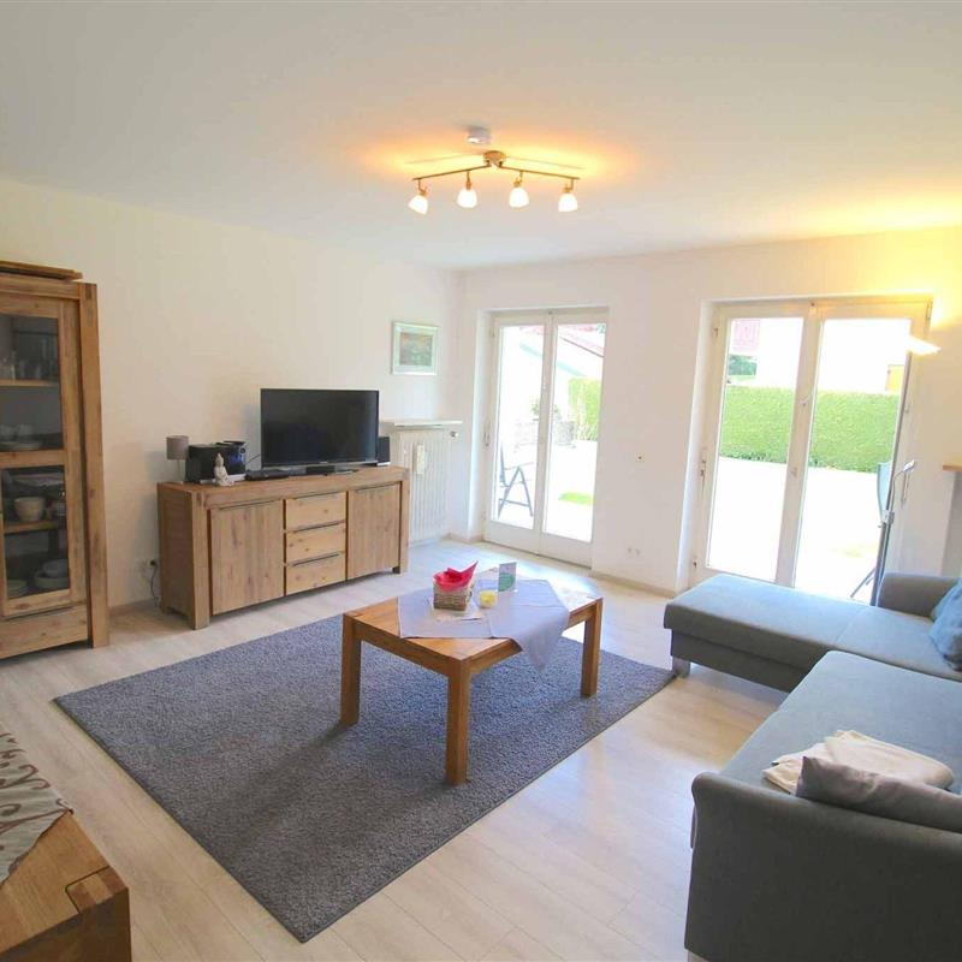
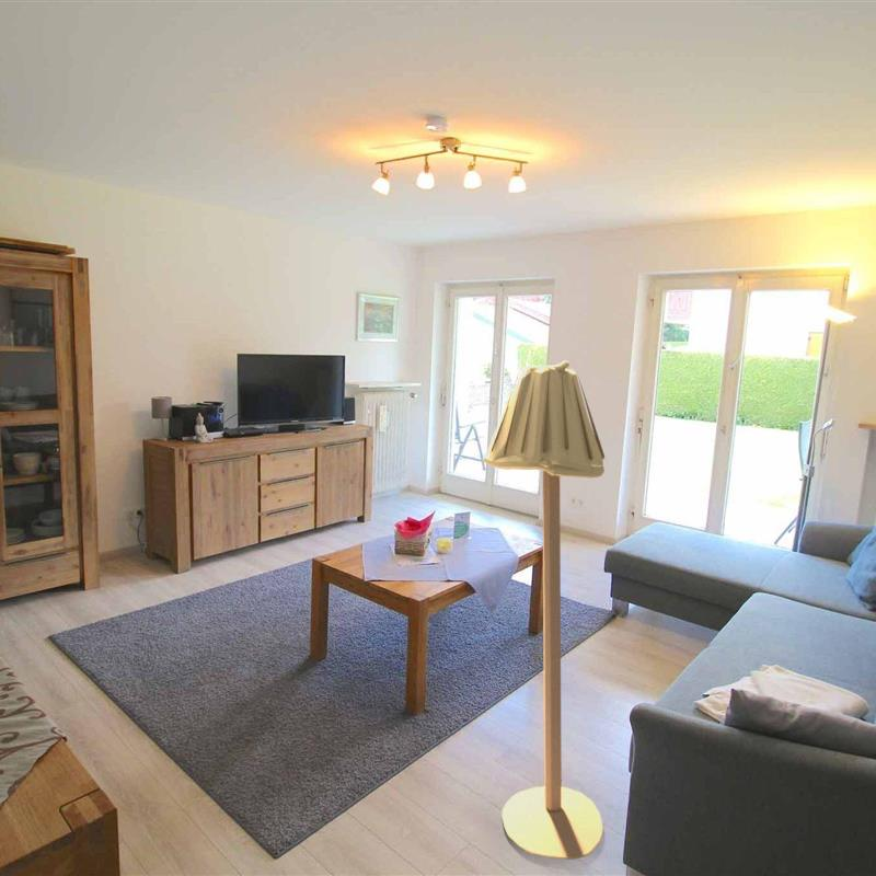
+ floor lamp (545, 596)
